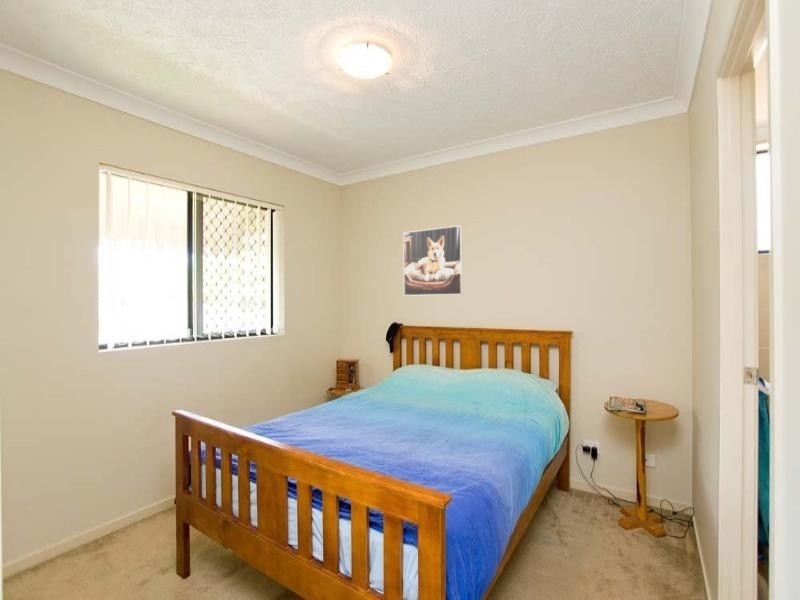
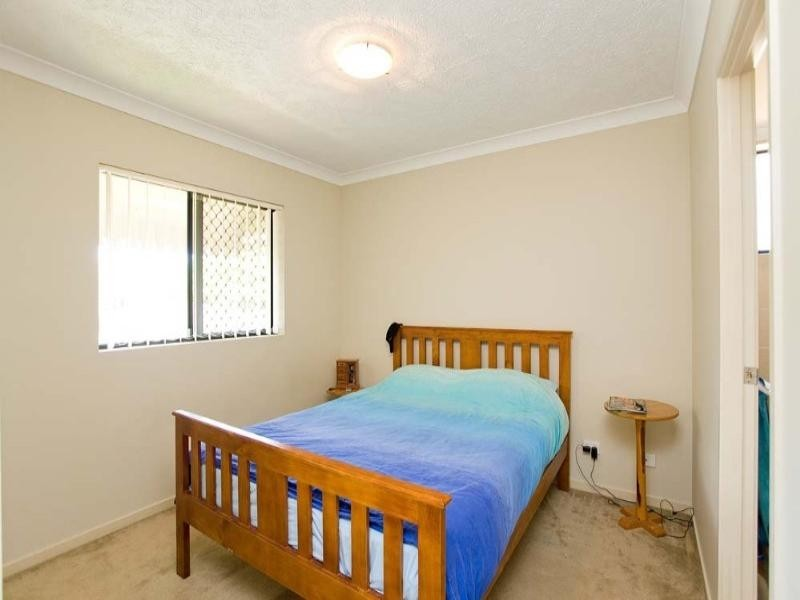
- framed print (431, 262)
